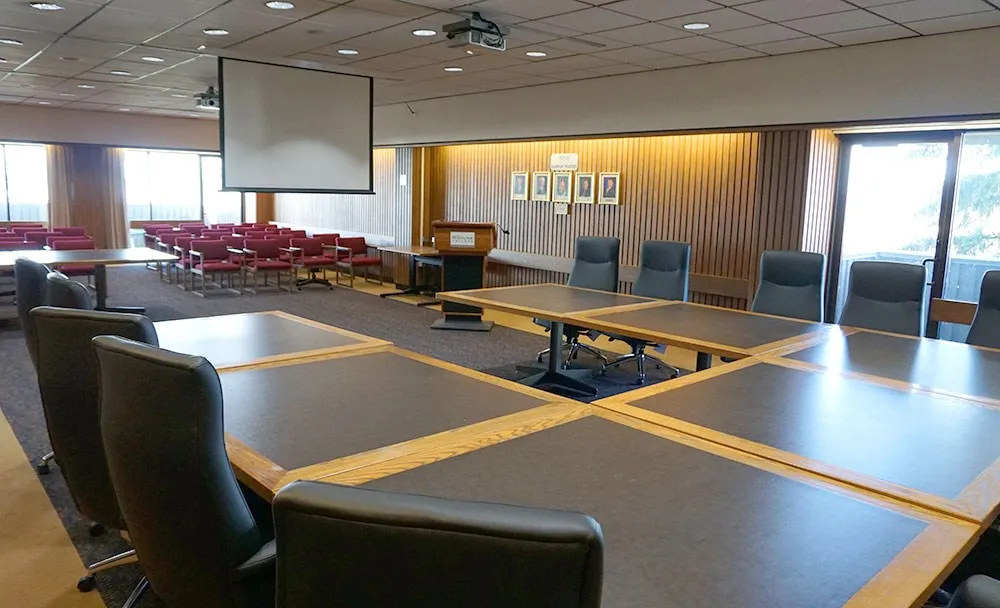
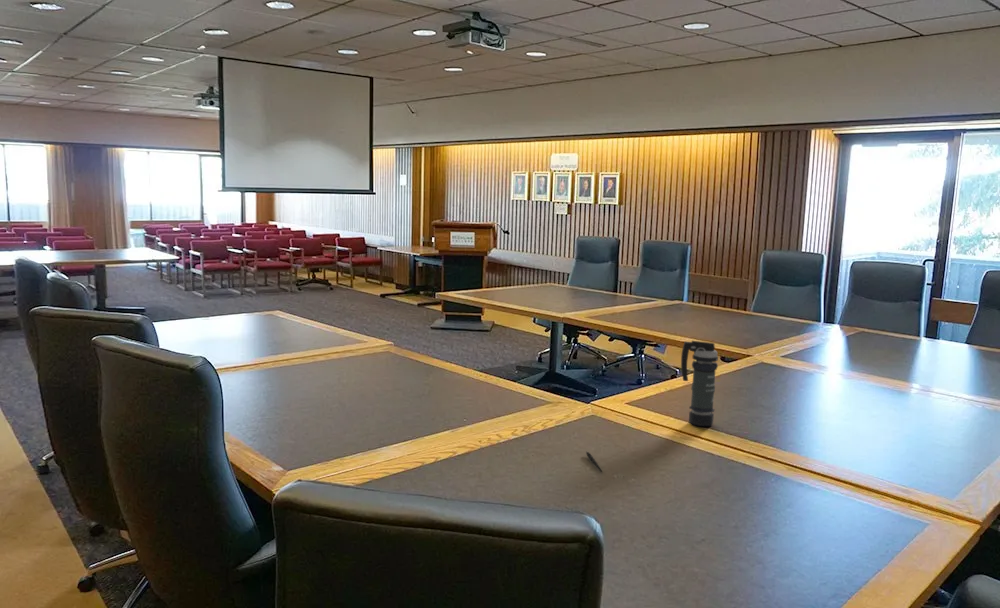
+ pen (593, 460)
+ smoke grenade (698, 382)
